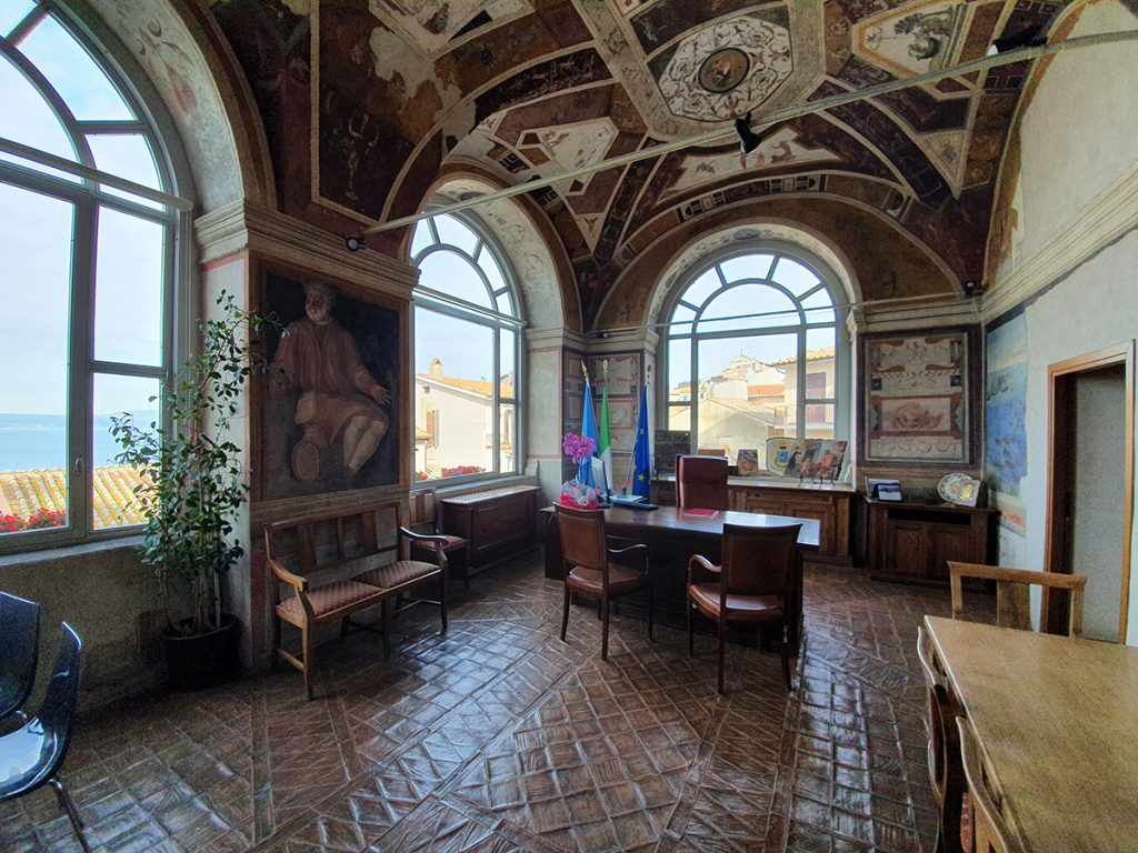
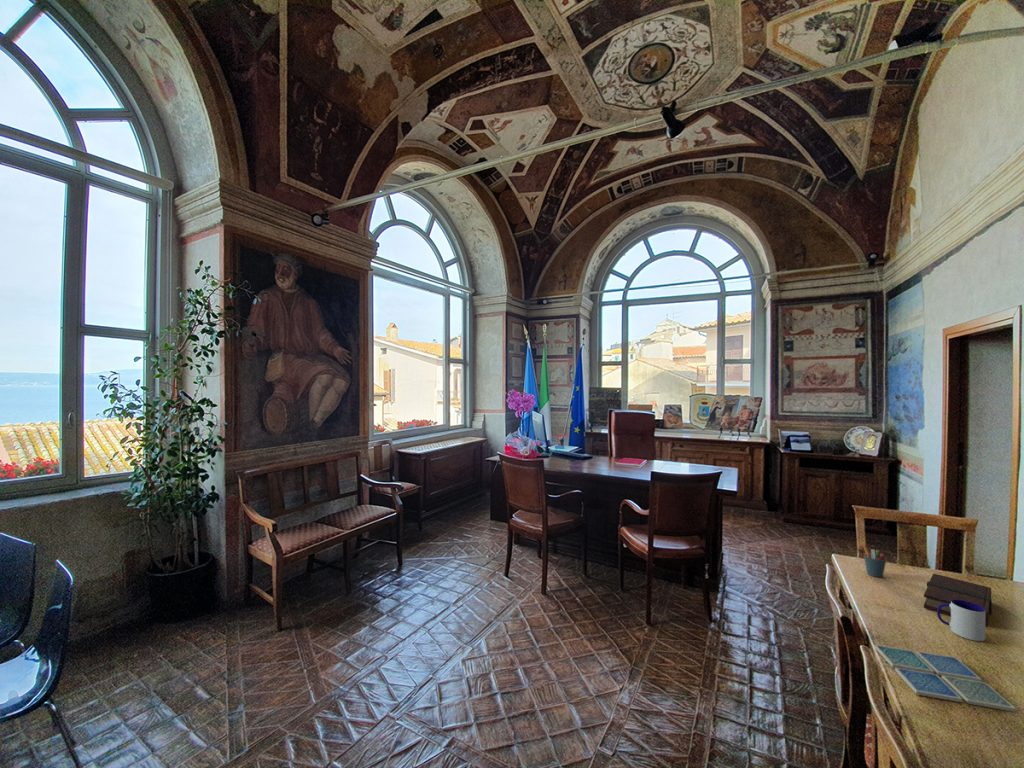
+ pen holder (874, 560)
+ drink coaster (937, 674)
+ book (957, 597)
+ mug (960, 617)
